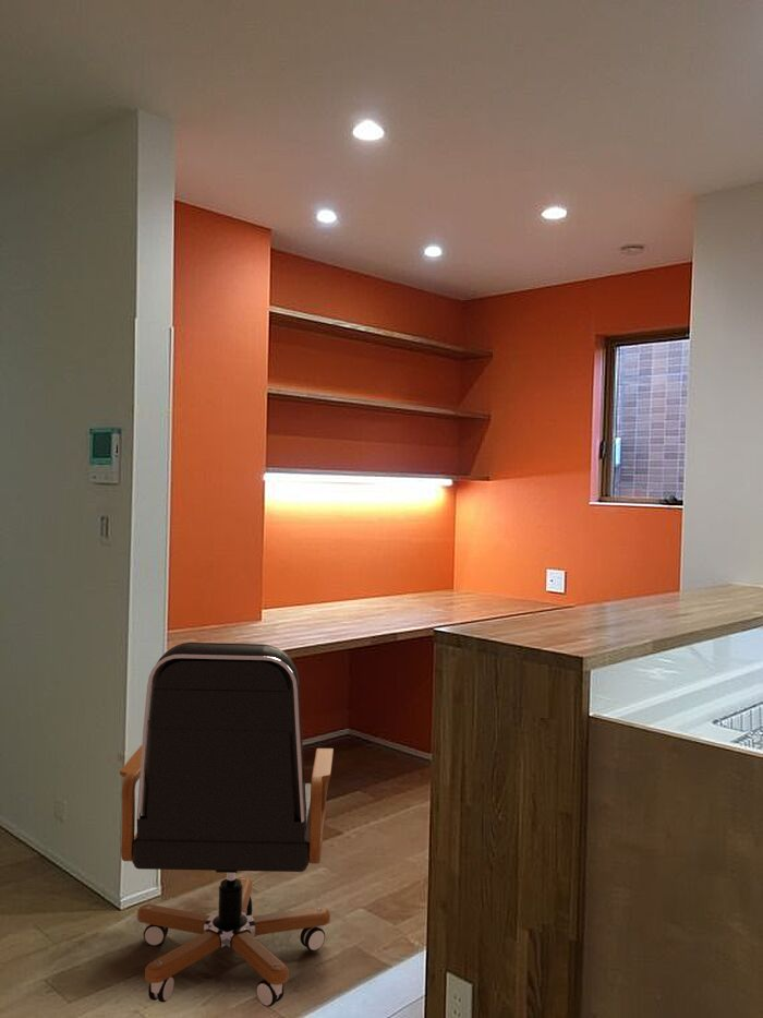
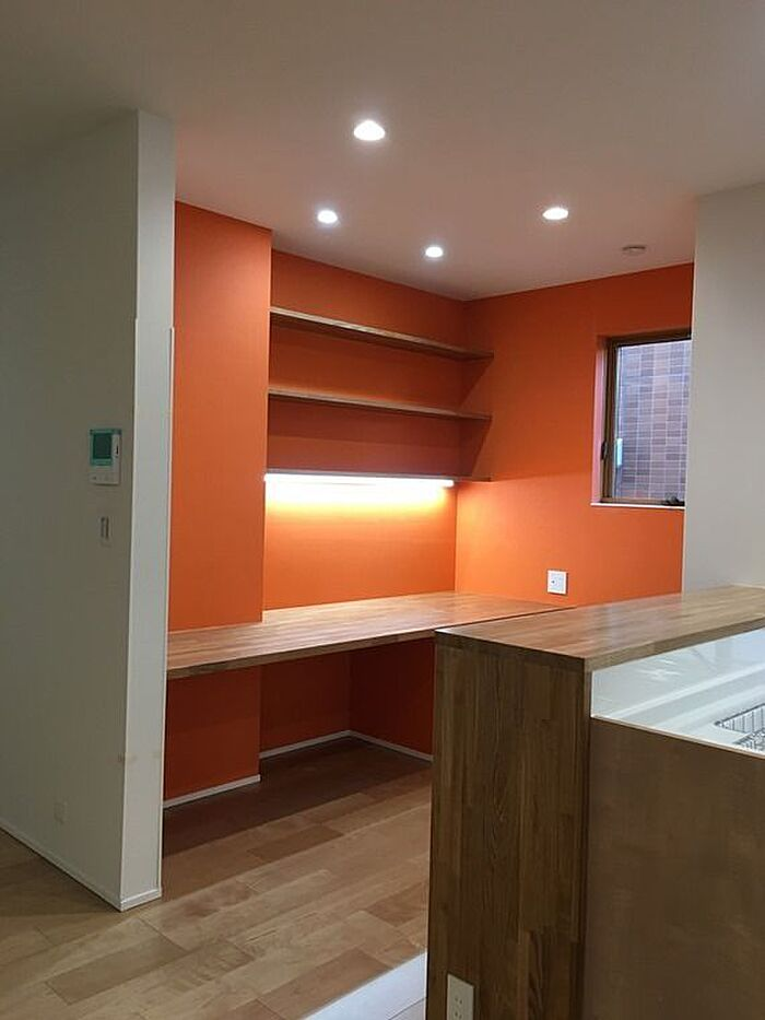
- office chair (233, 793)
